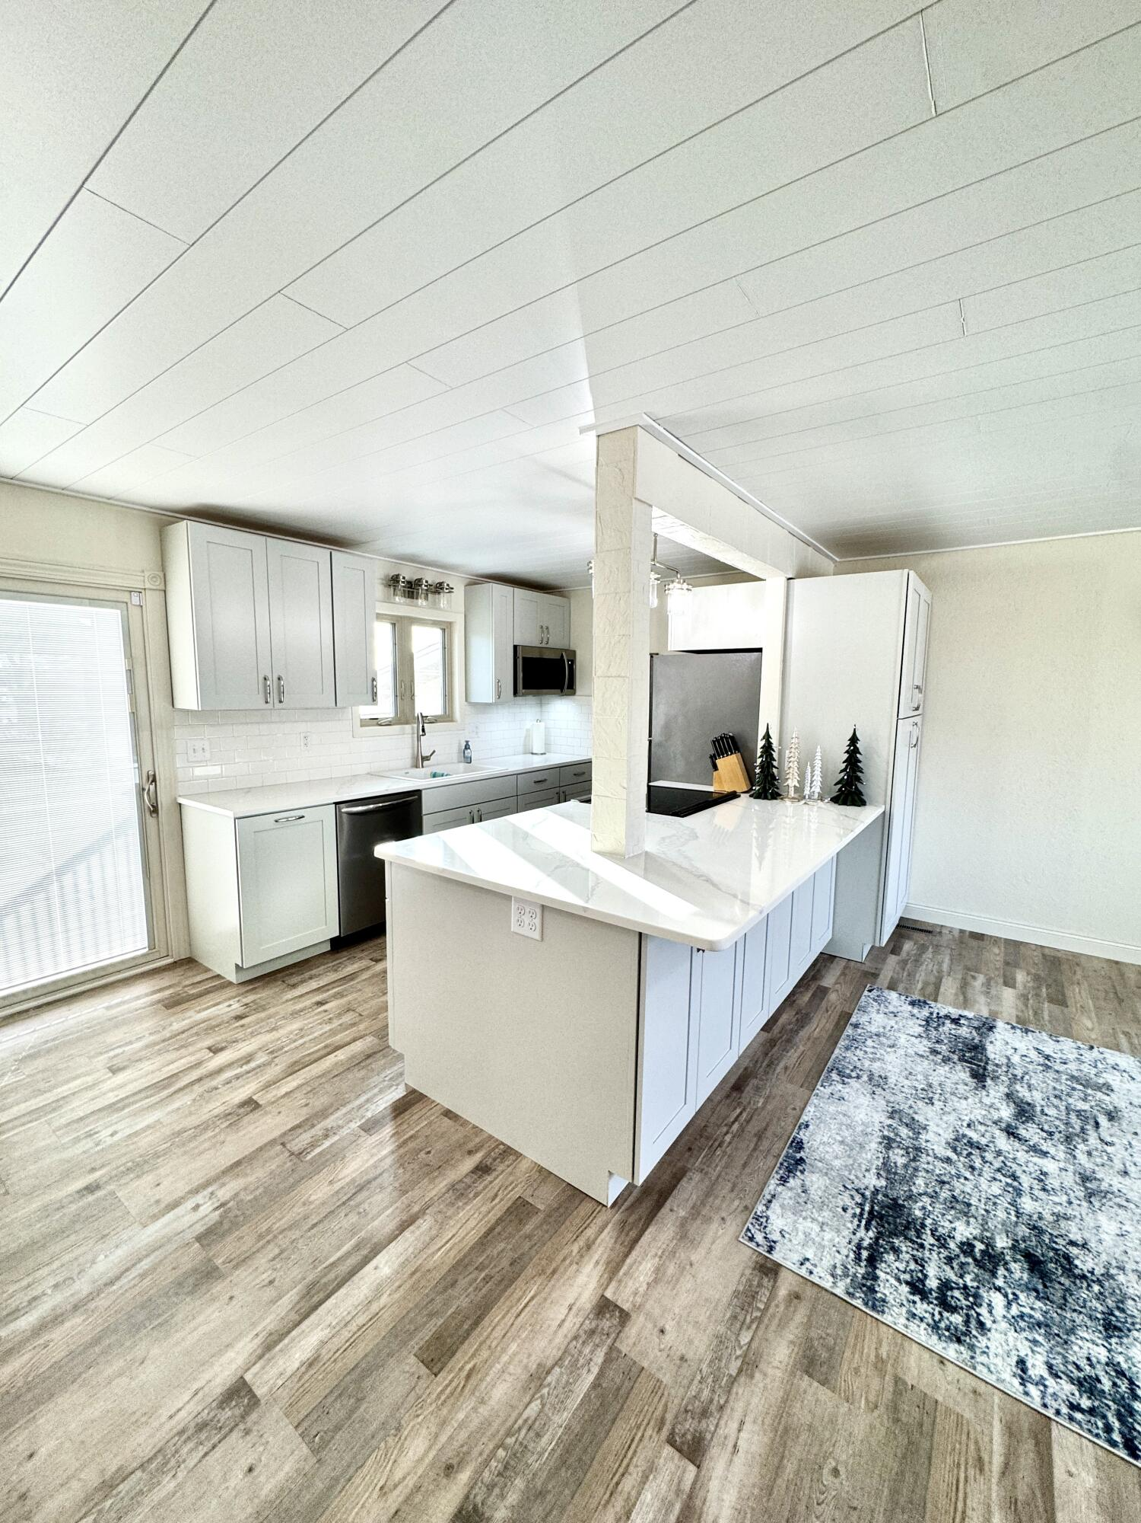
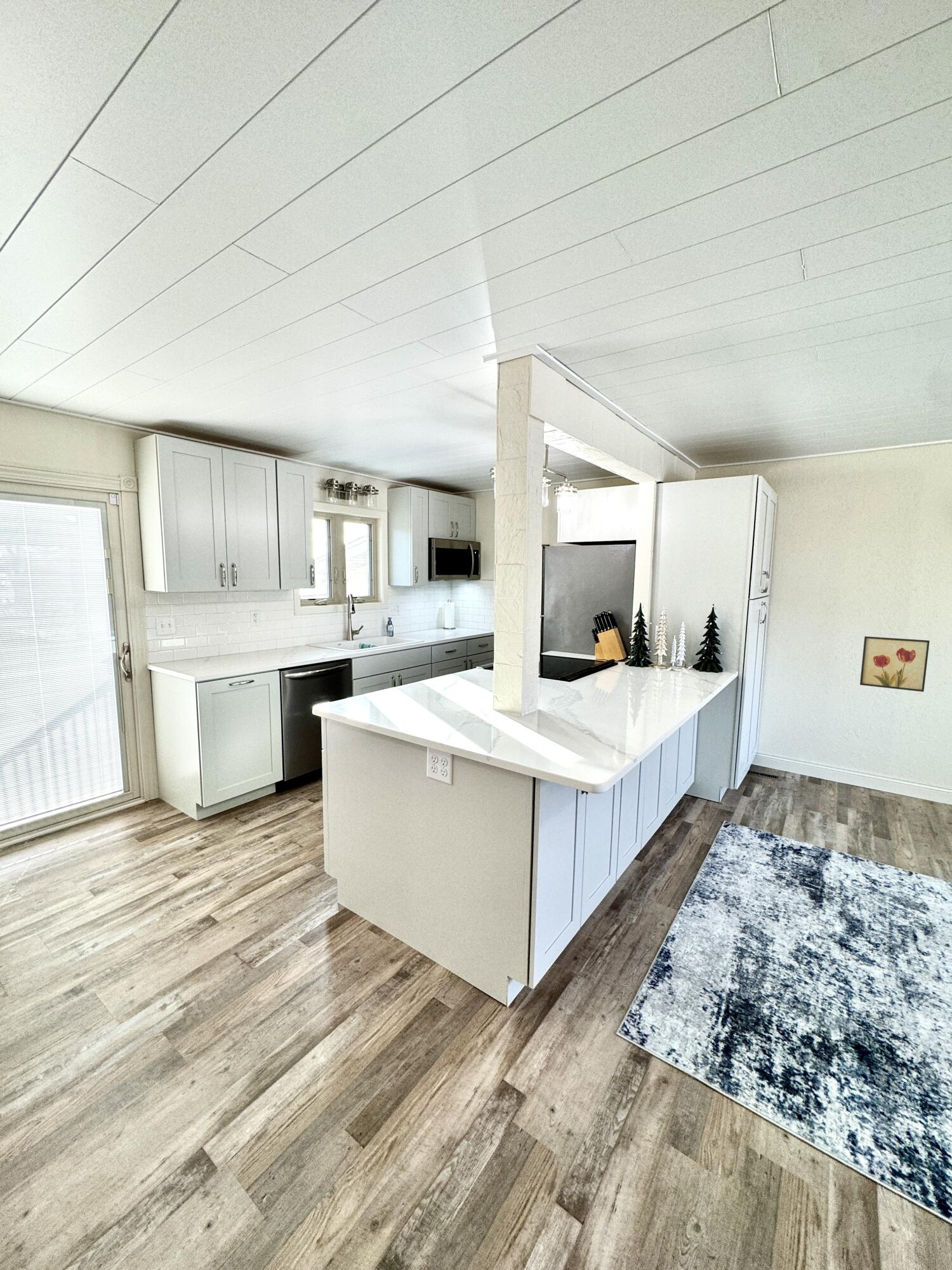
+ wall art (893, 663)
